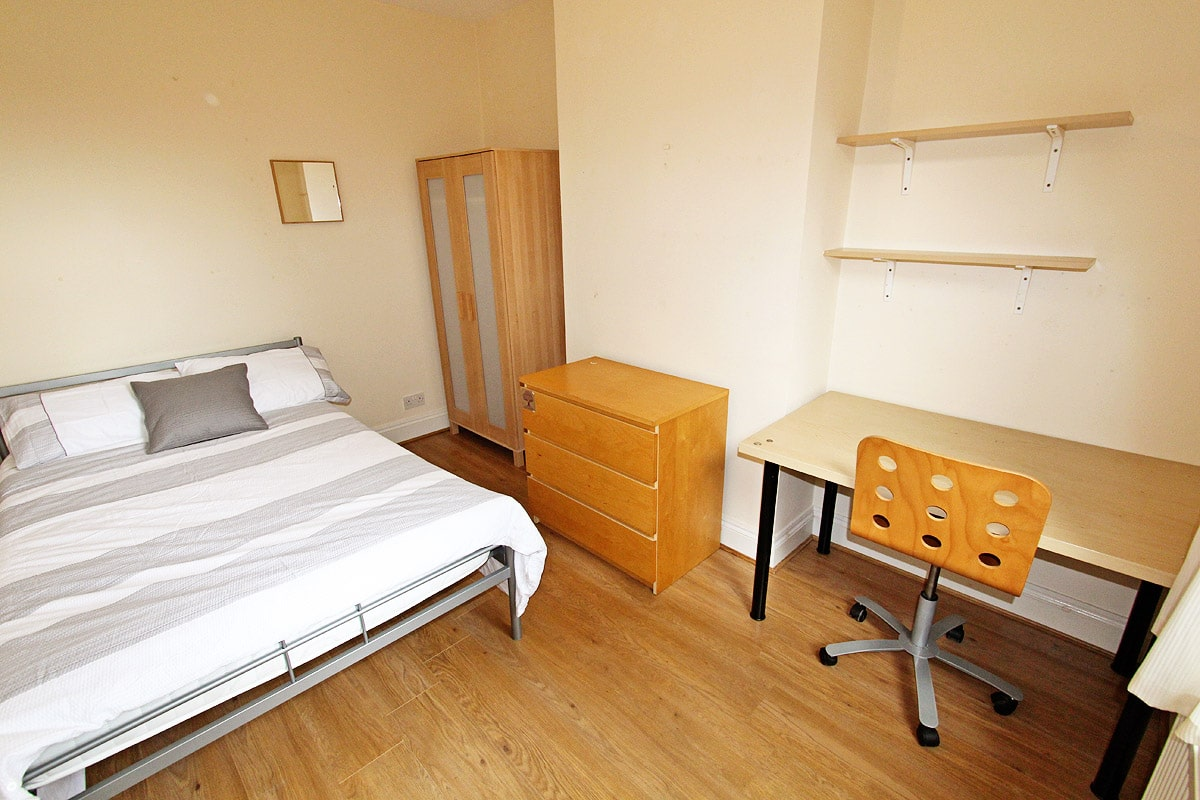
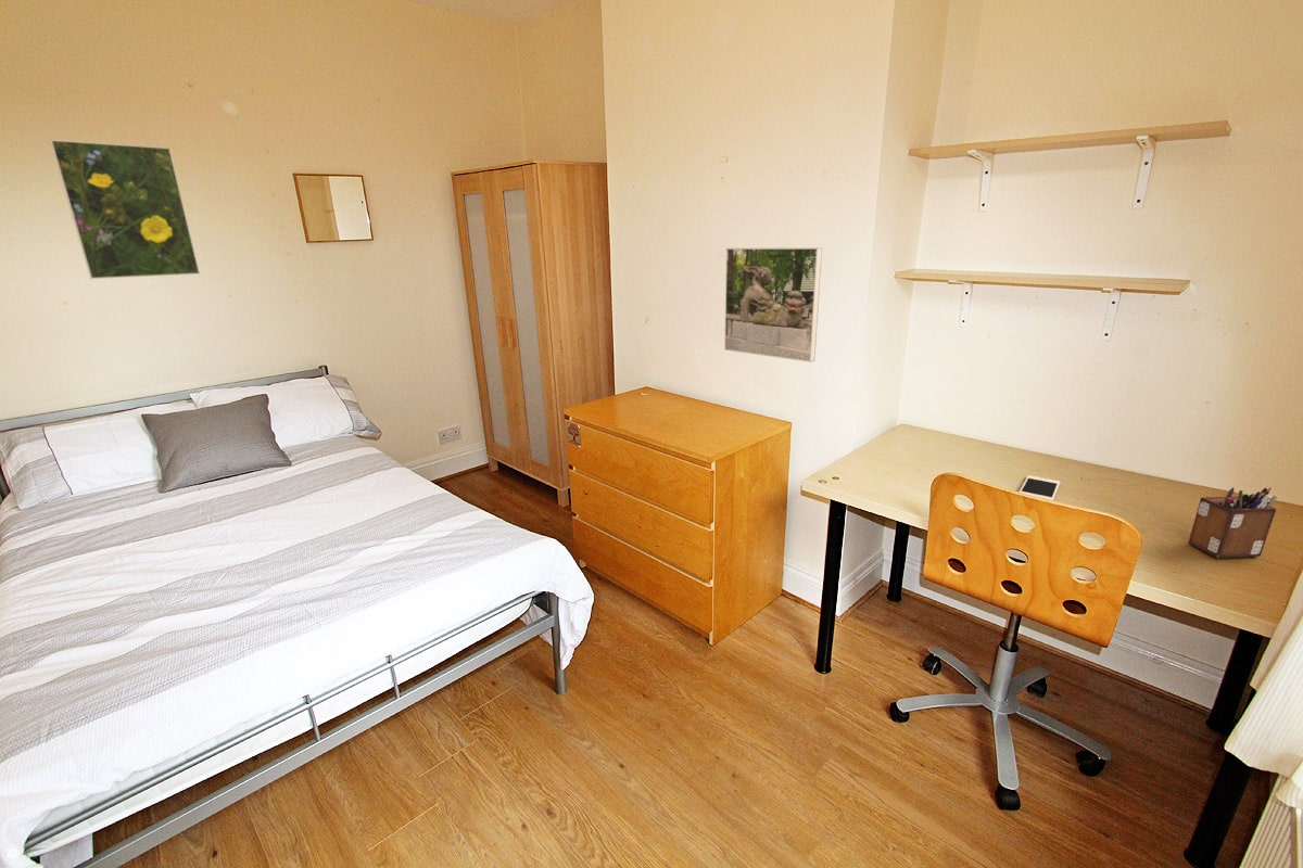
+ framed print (130, 212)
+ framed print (769, 303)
+ desk organizer (1232, 518)
+ cell phone (1039, 488)
